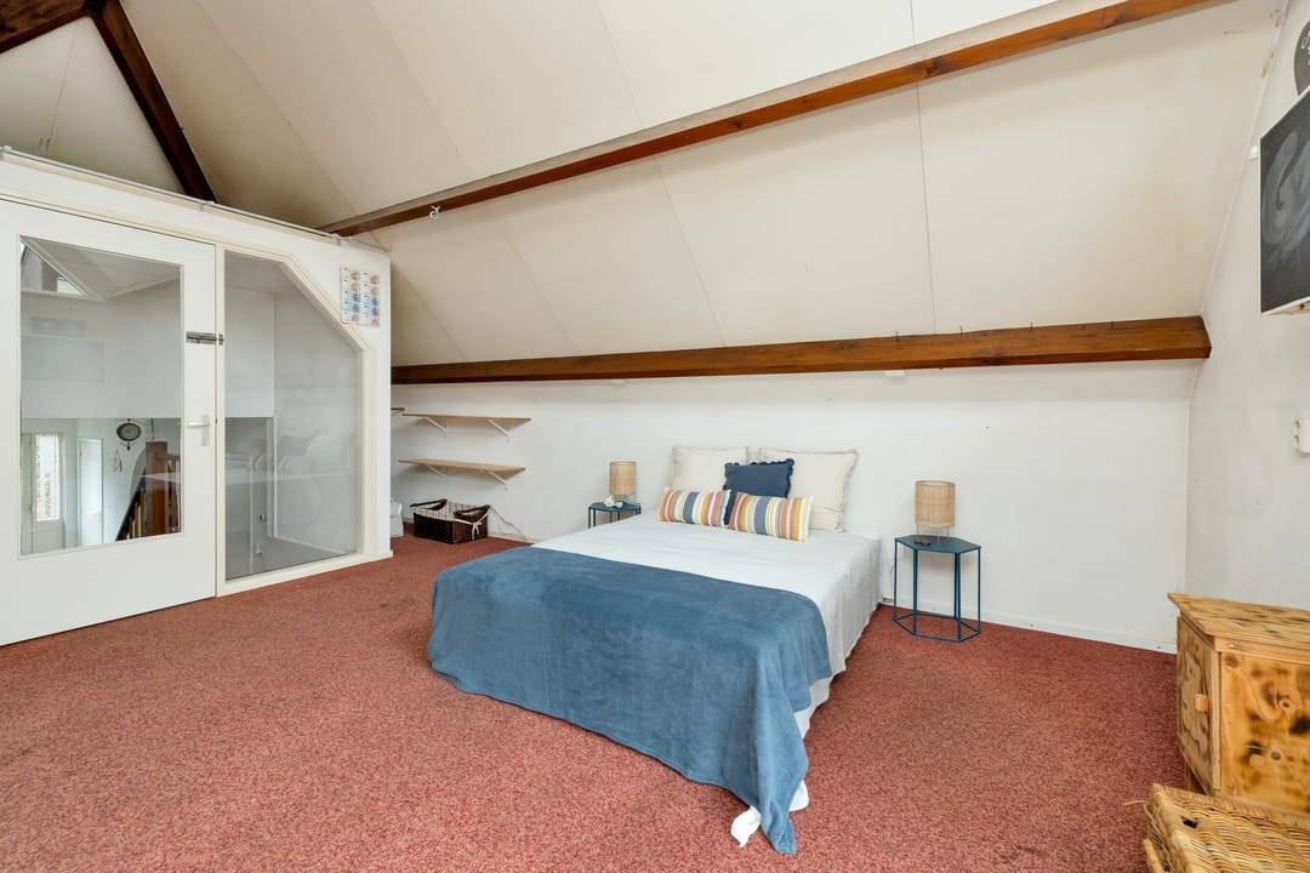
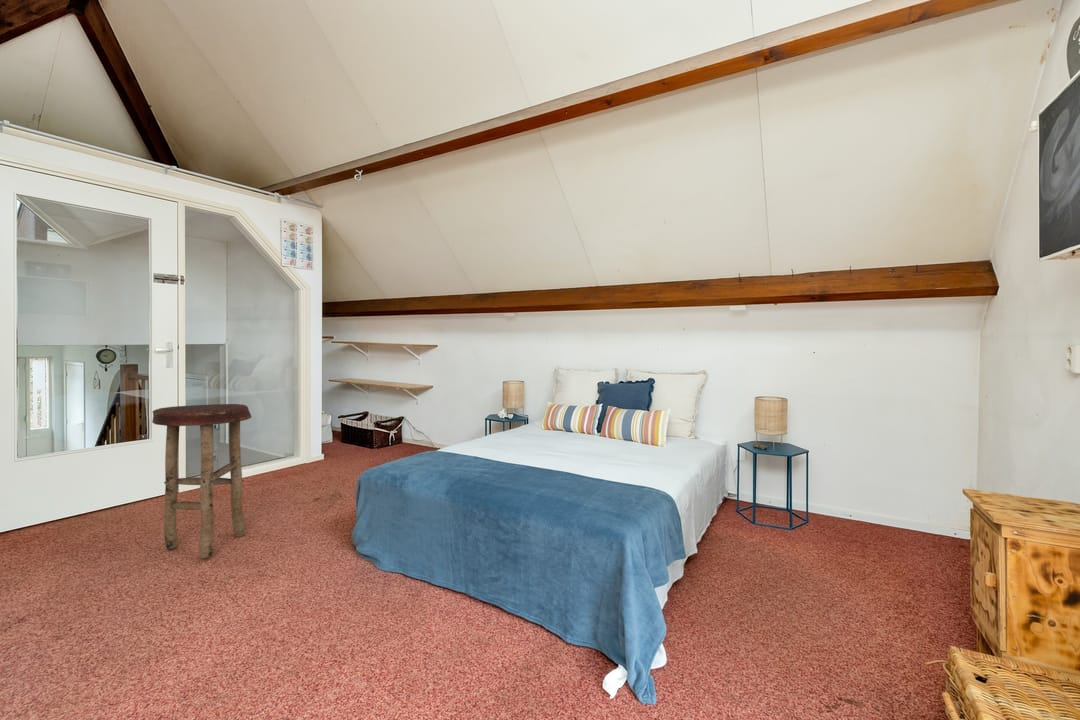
+ stool (203, 477)
